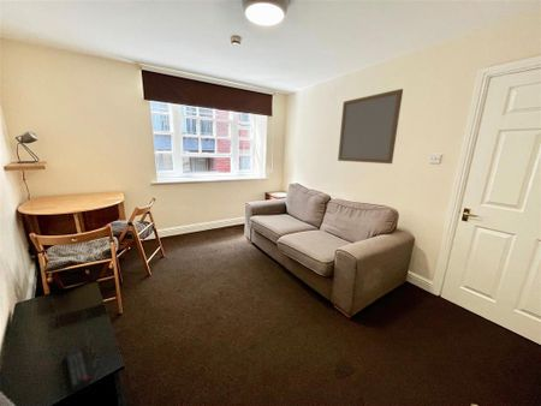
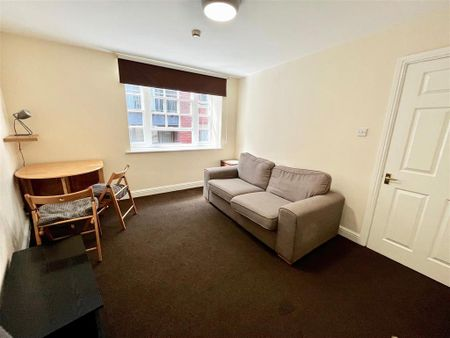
- wall art (365, 130)
- remote control (77, 366)
